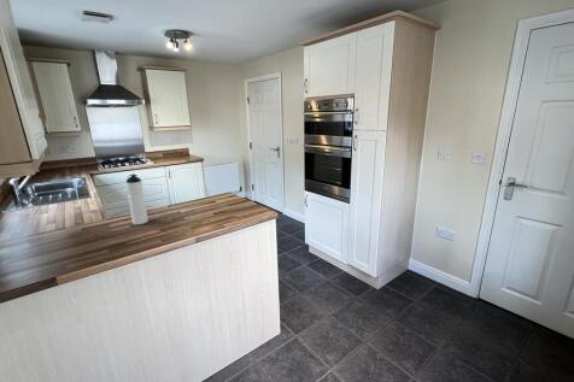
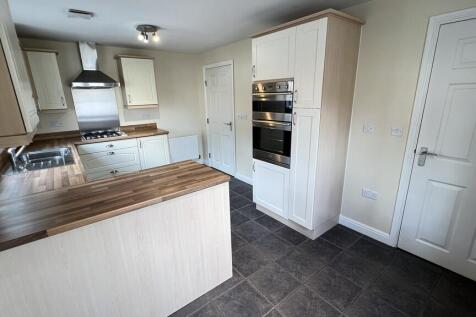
- water bottle (136, 199)
